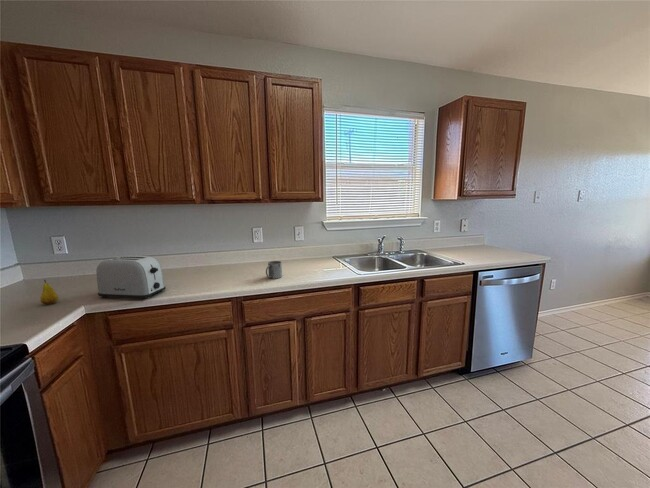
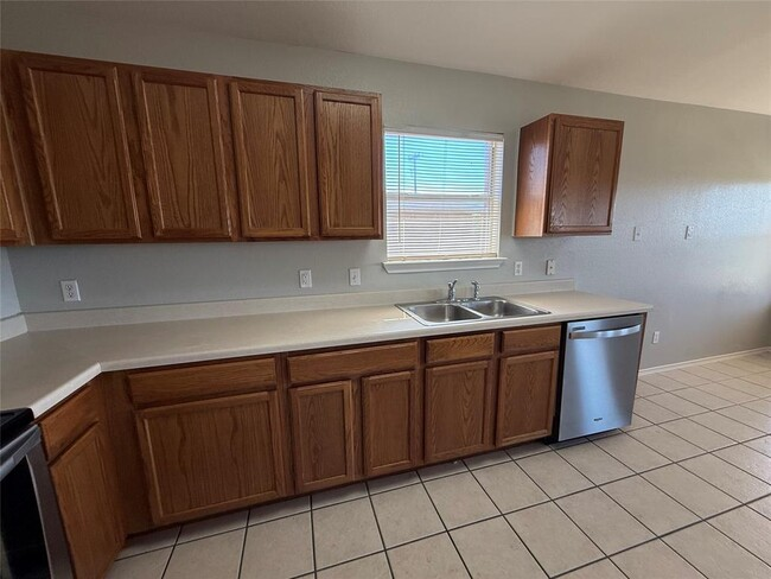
- toaster (131, 276)
- mug (273, 270)
- fruit (48, 291)
